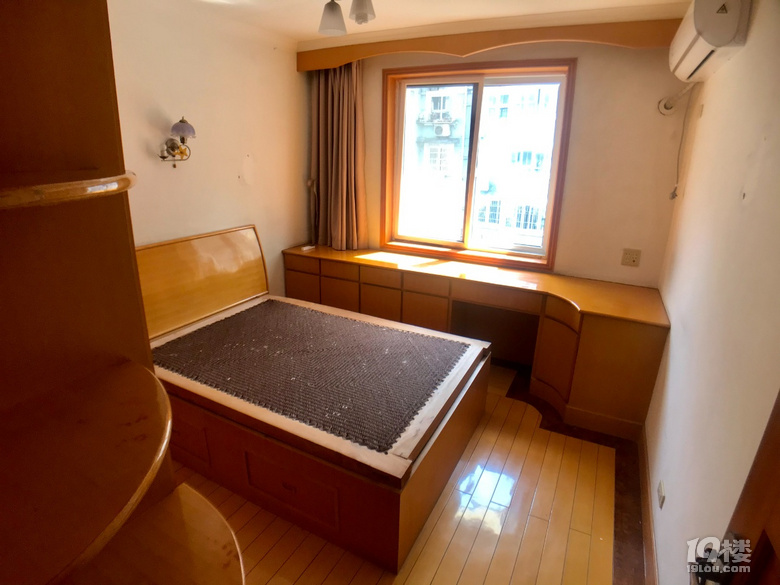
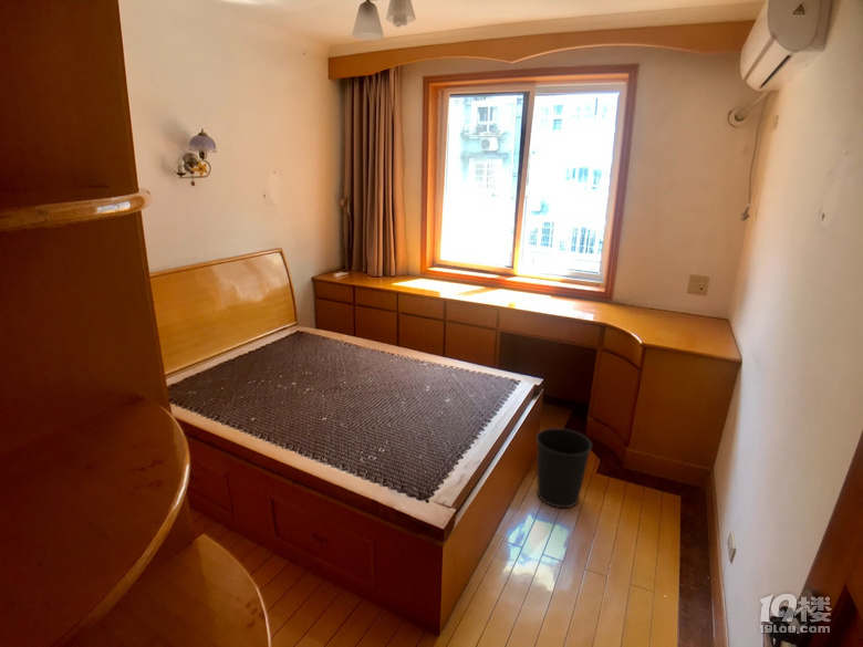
+ wastebasket (560, 468)
